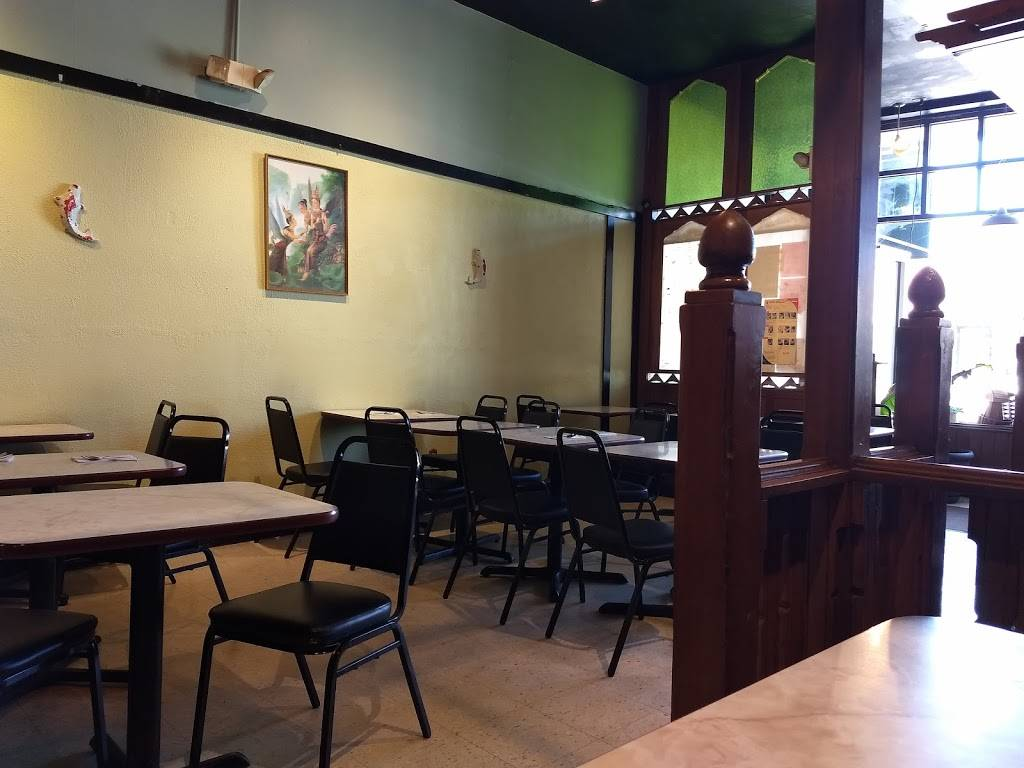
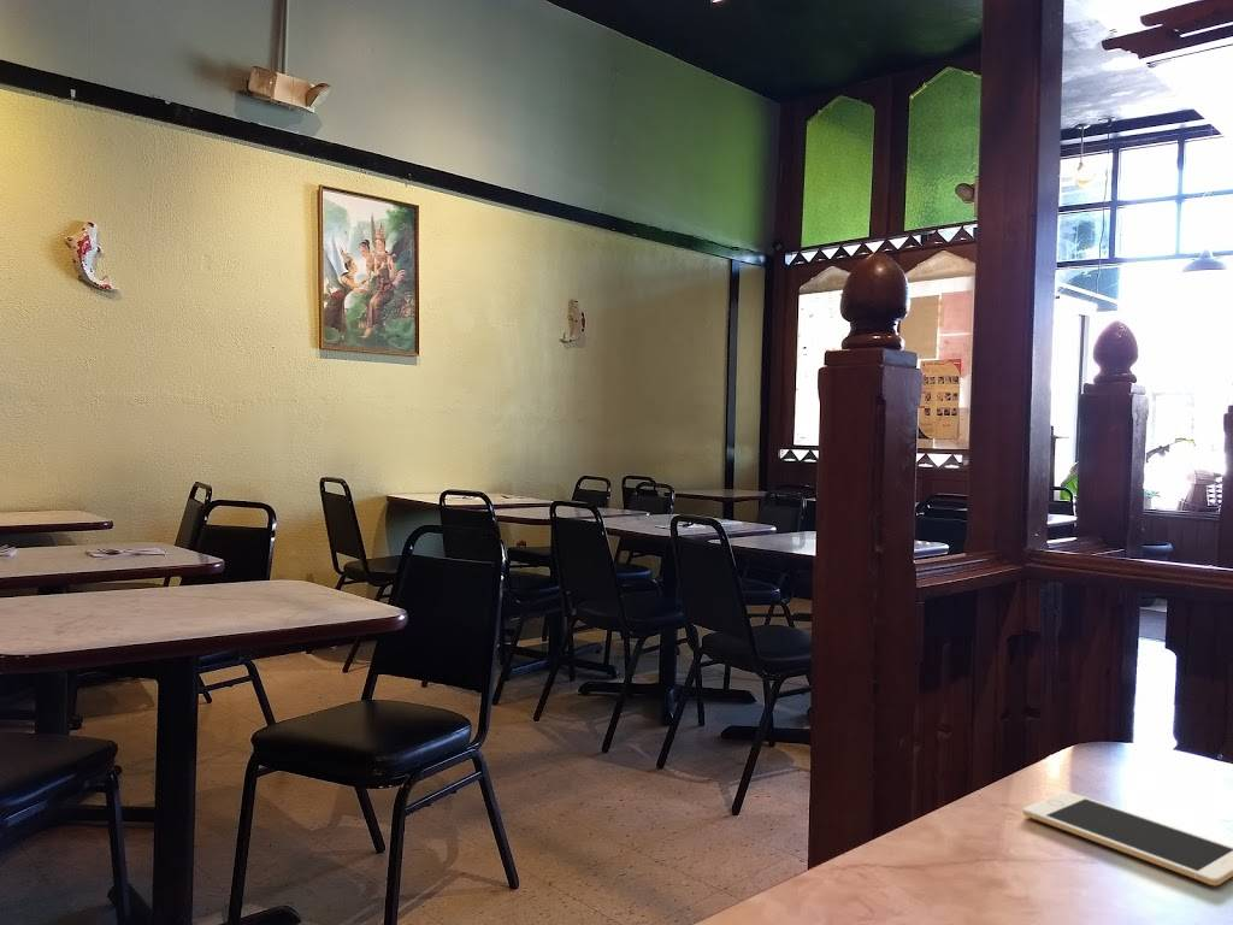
+ cell phone (1132, 833)
